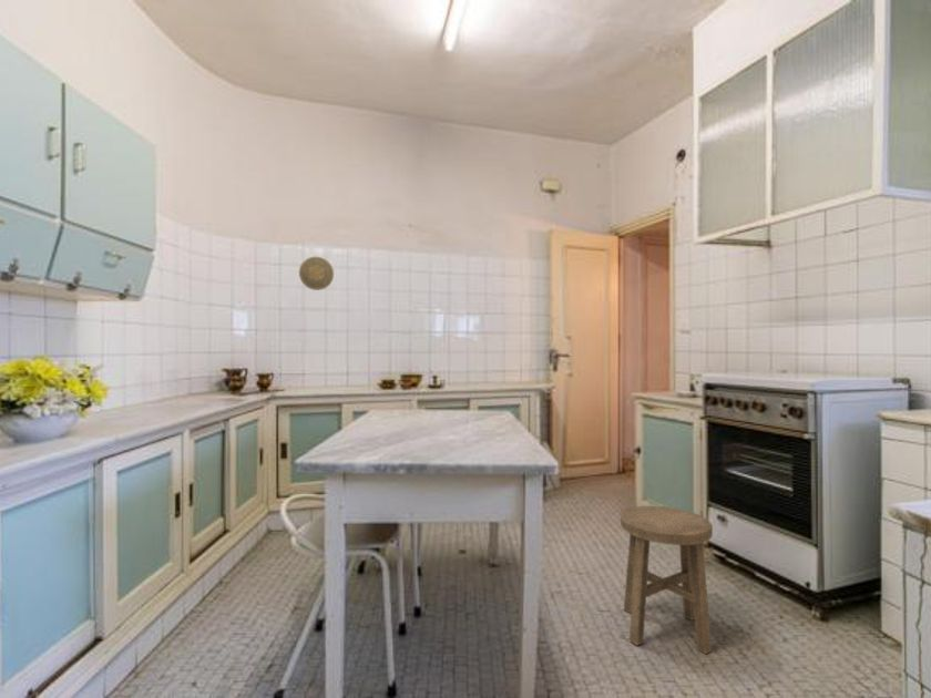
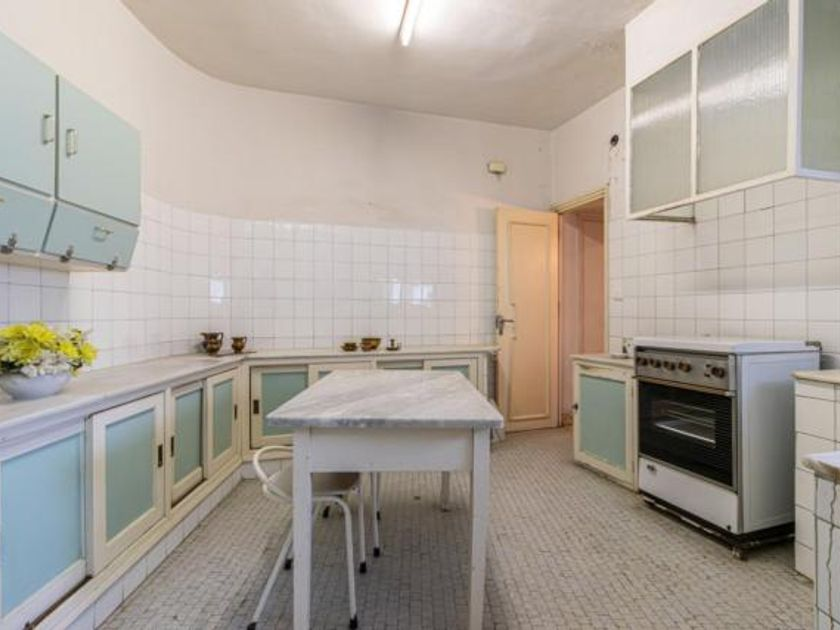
- decorative plate (316, 273)
- stool (664, 577)
